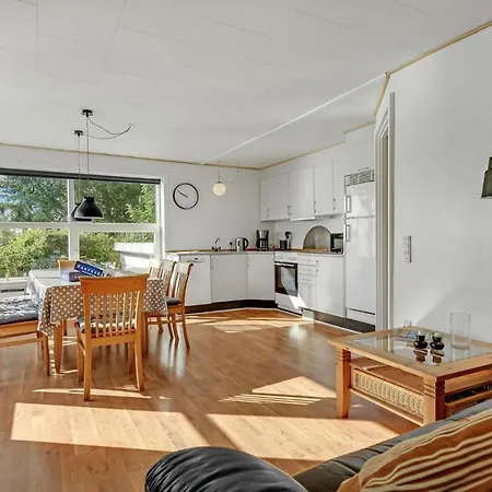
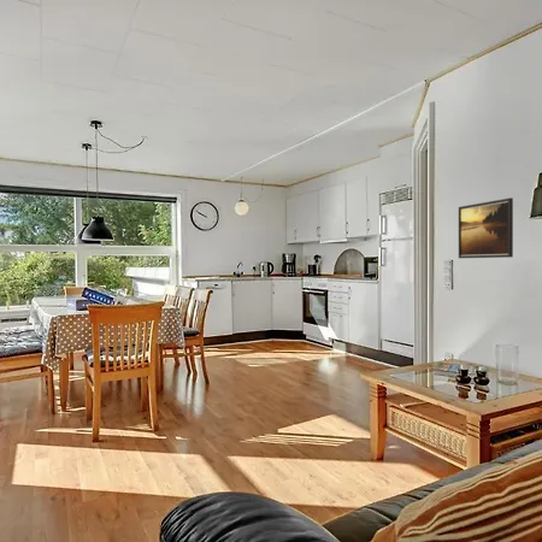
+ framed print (483, 230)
